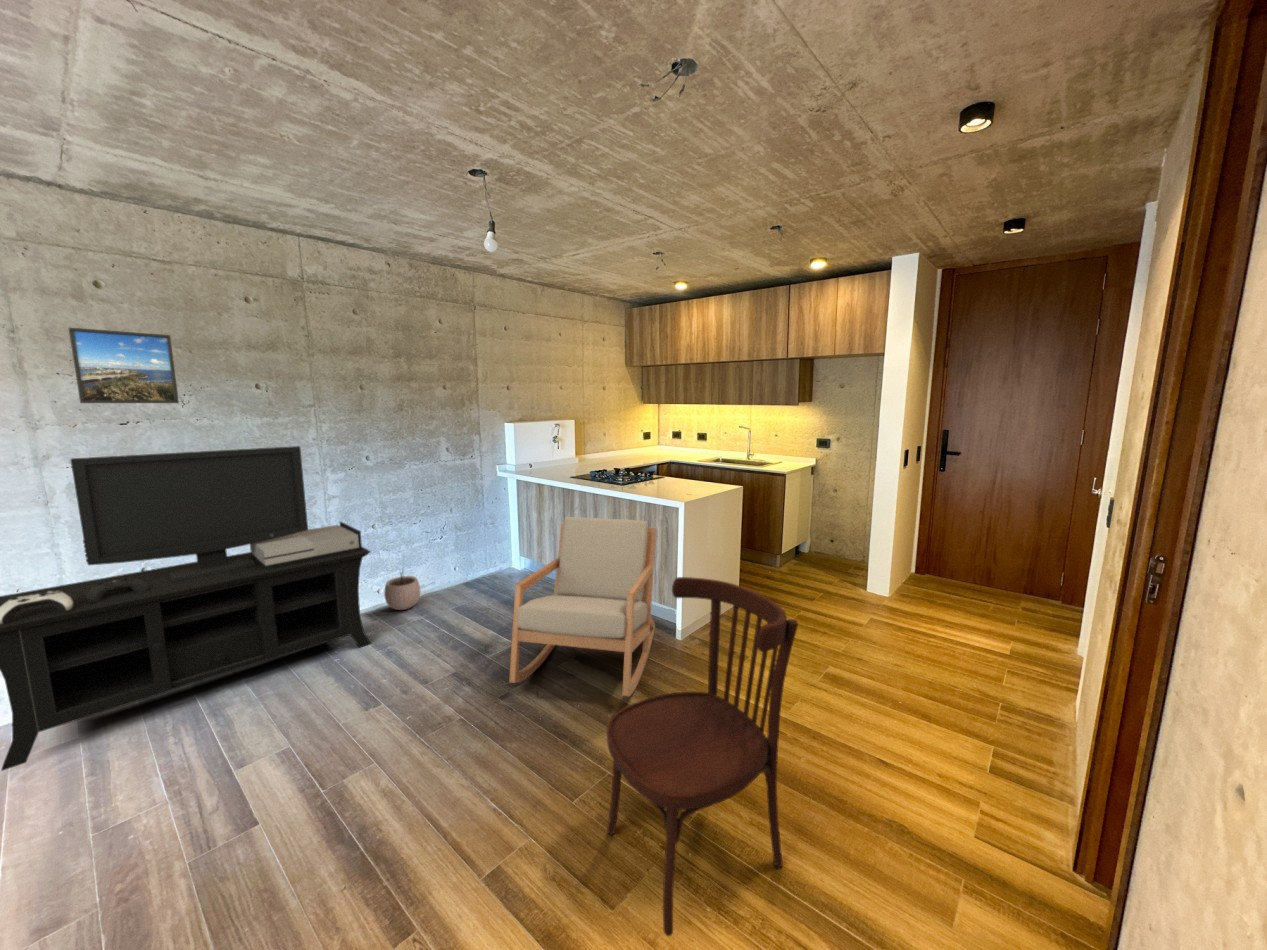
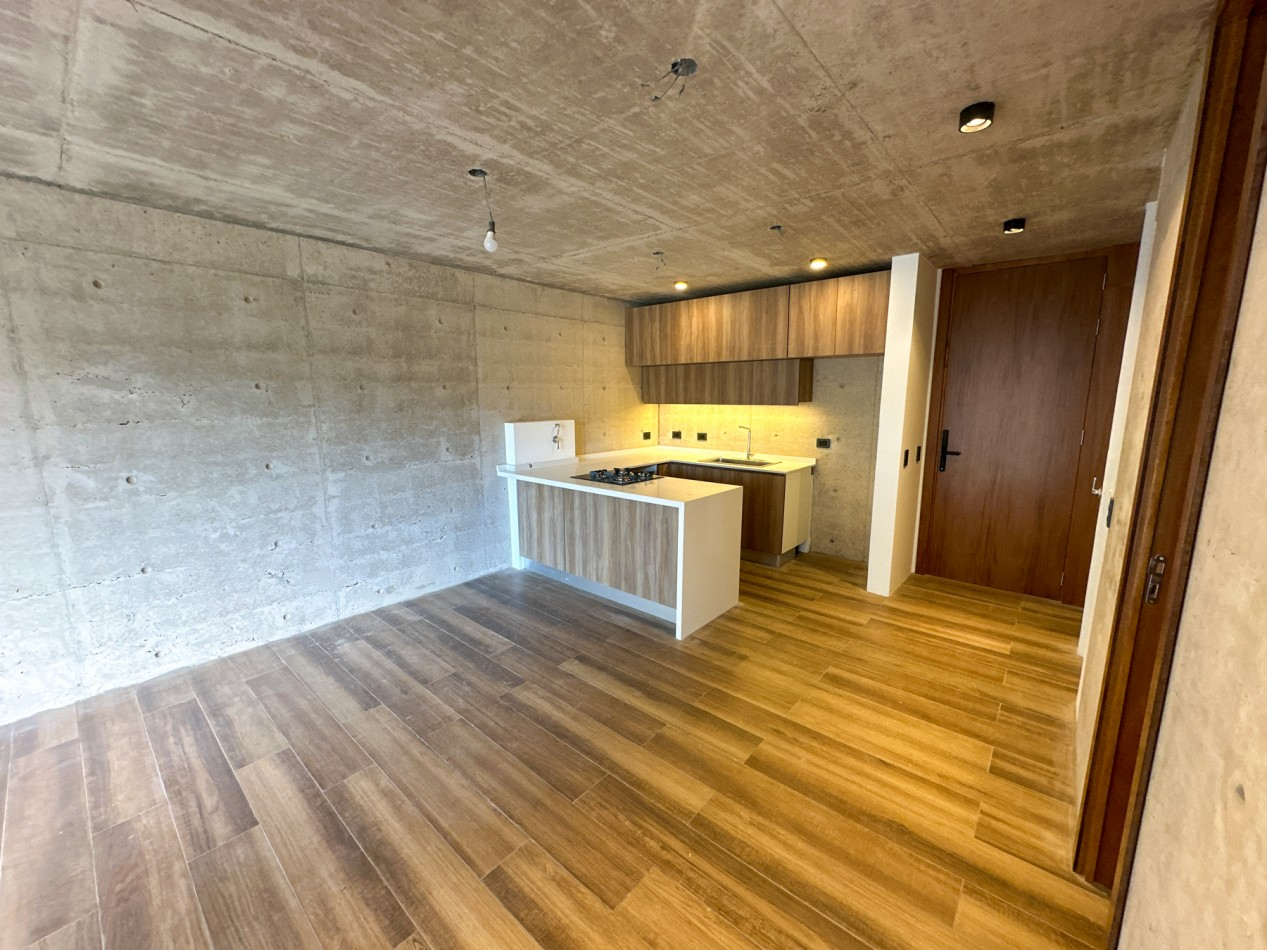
- media console (203, 570)
- plant pot (402, 588)
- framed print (127, 367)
- chair (695, 730)
- chair (590, 599)
